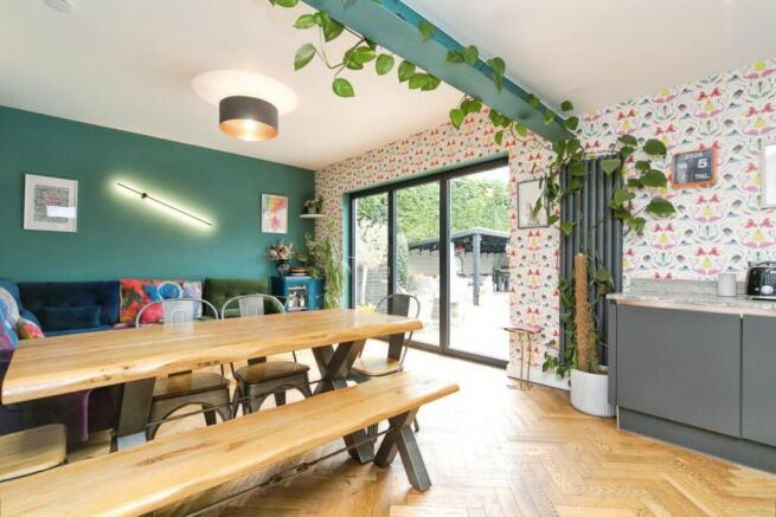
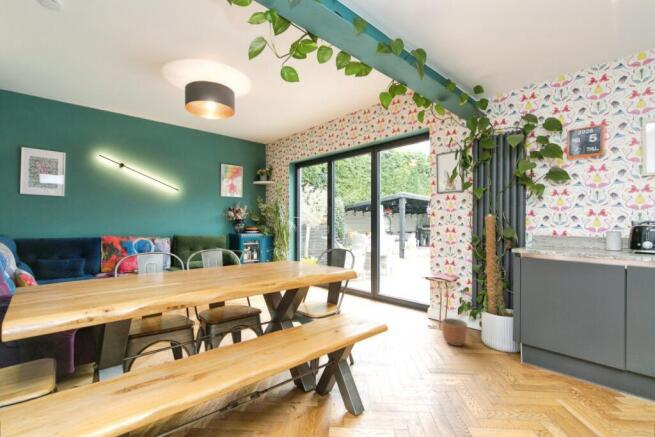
+ planter (454, 332)
